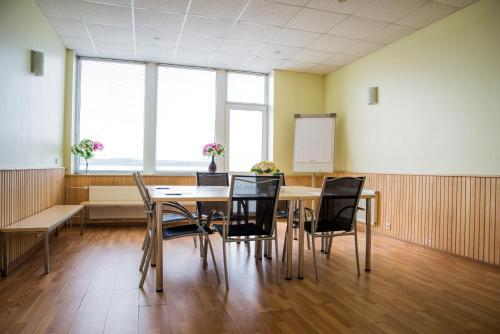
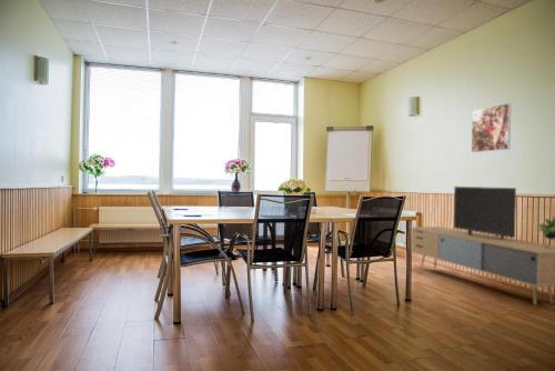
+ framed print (490, 129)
+ media console (478, 234)
